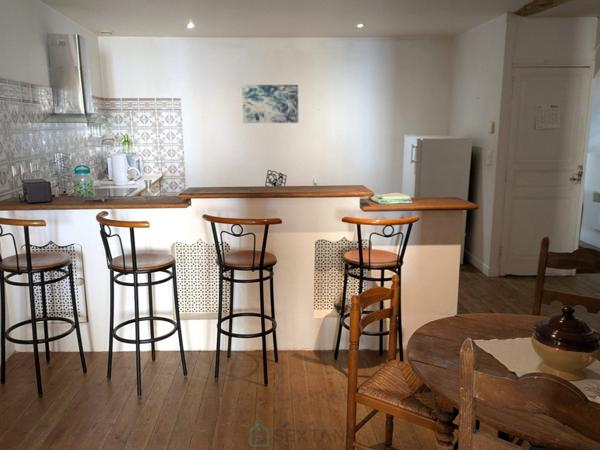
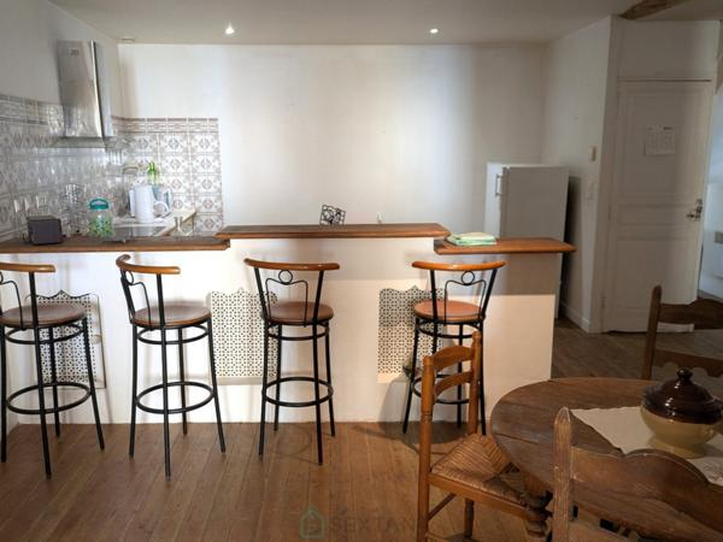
- wall art (270, 104)
